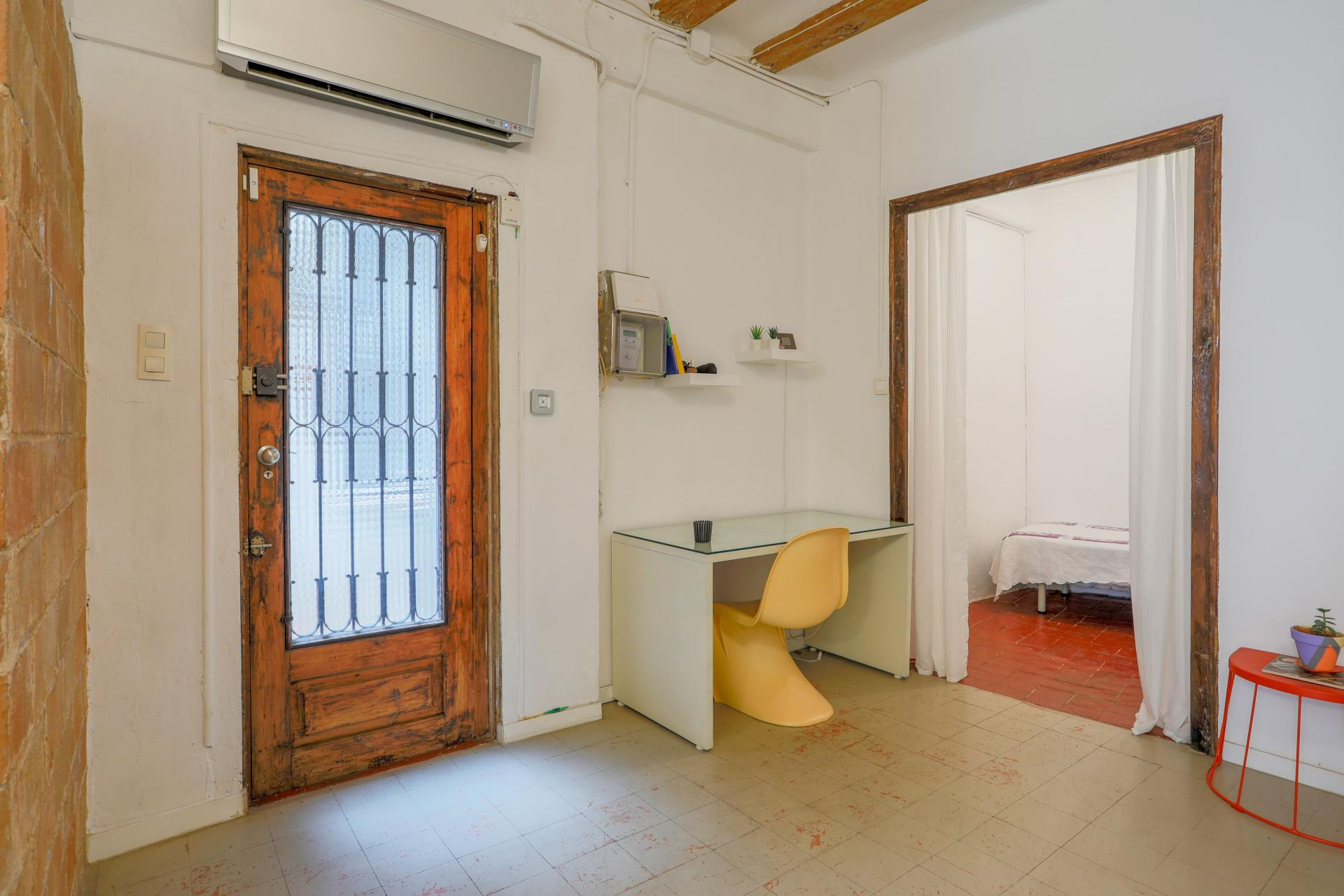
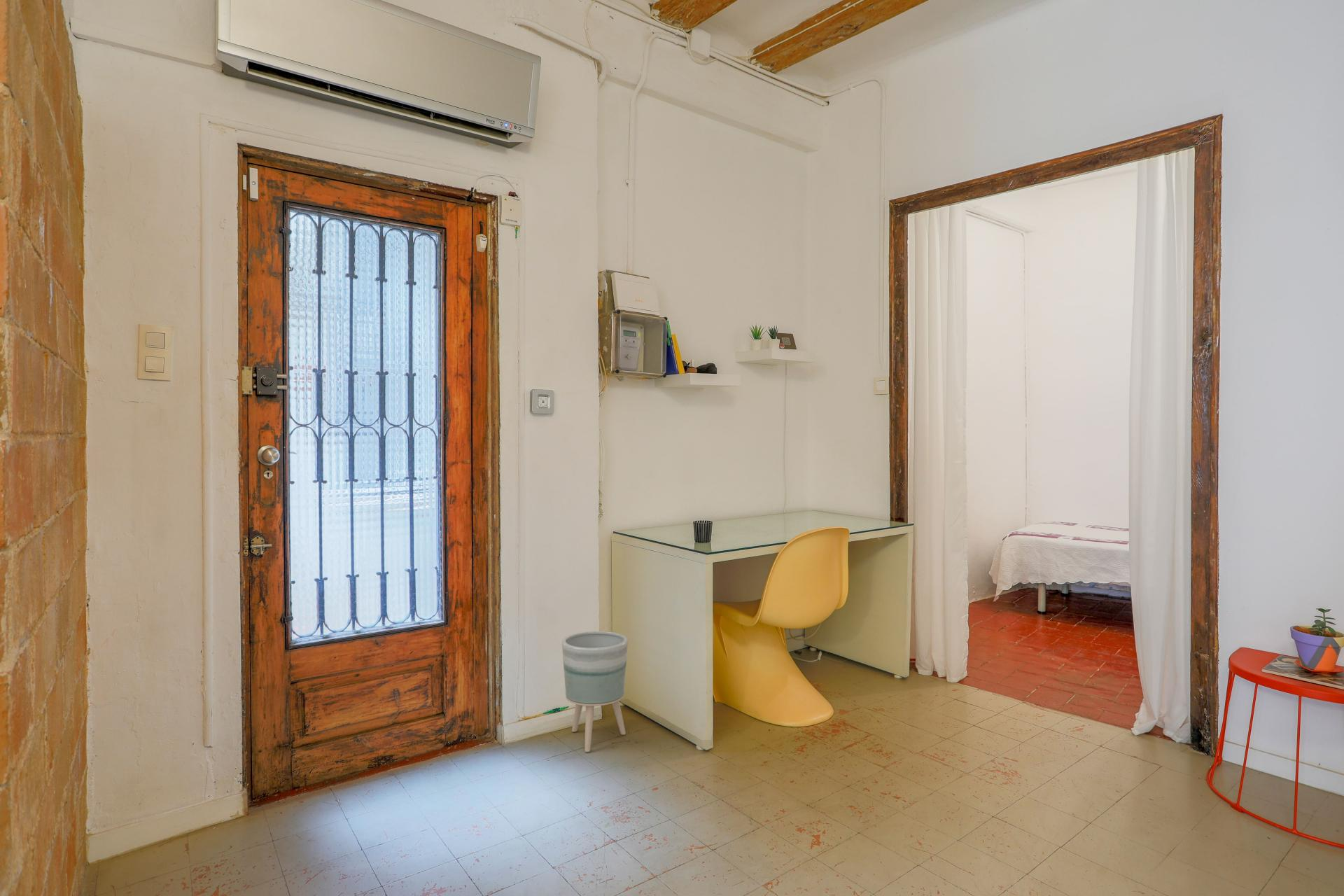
+ planter (595, 689)
